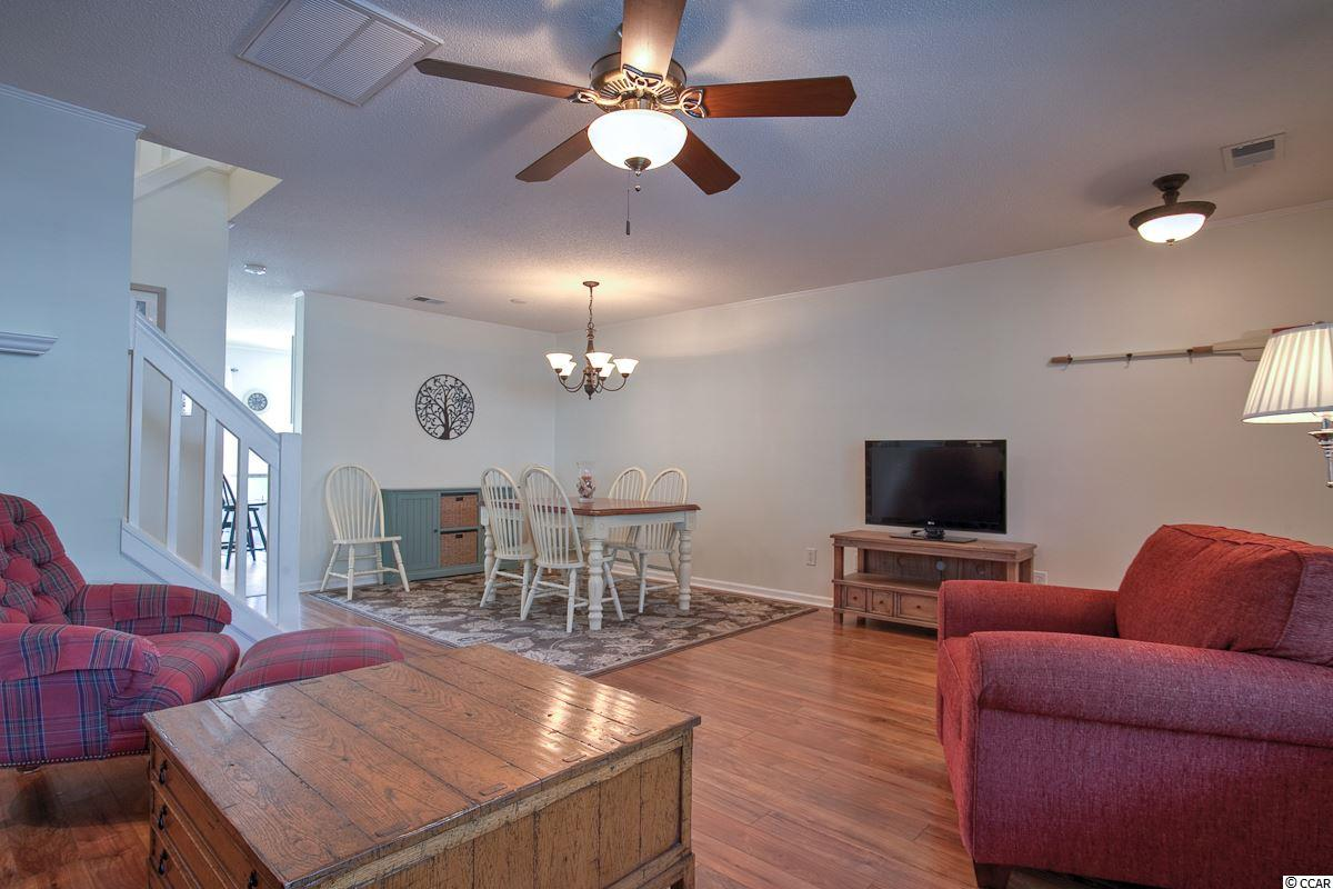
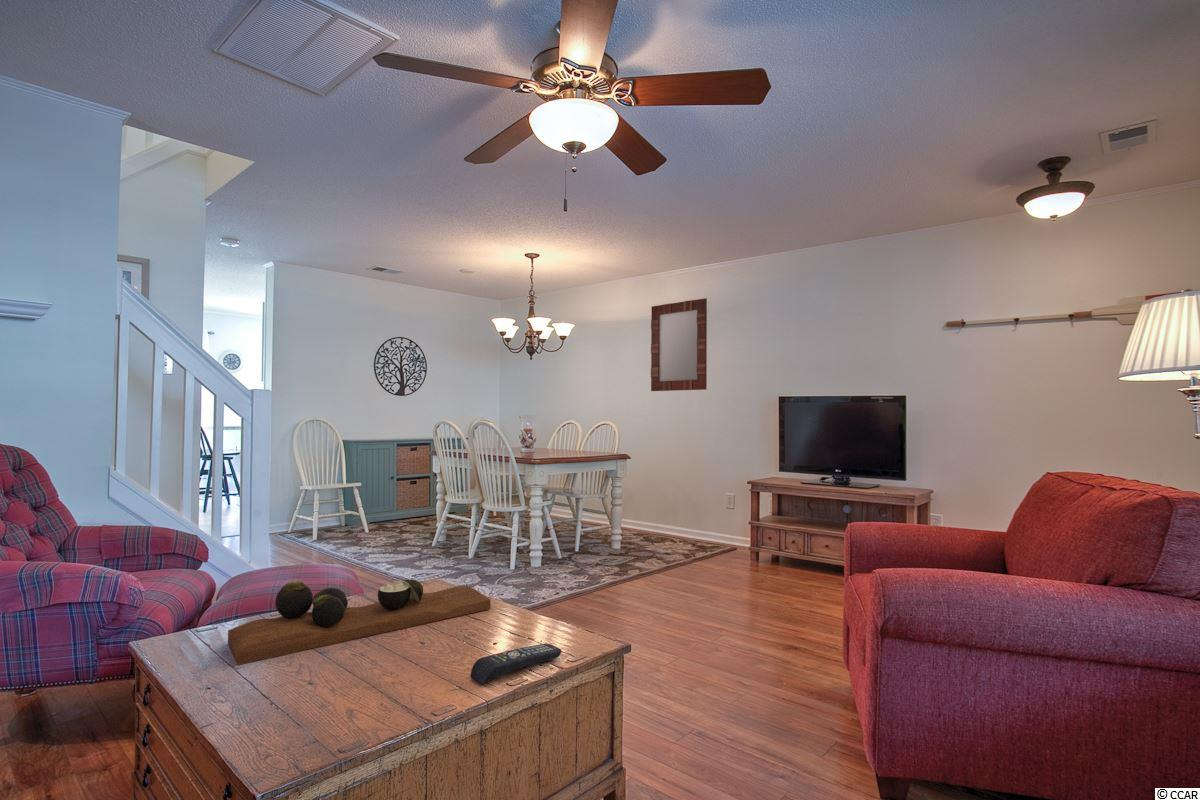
+ decorative tray (374, 603)
+ remote control (517, 659)
+ home mirror (677, 346)
